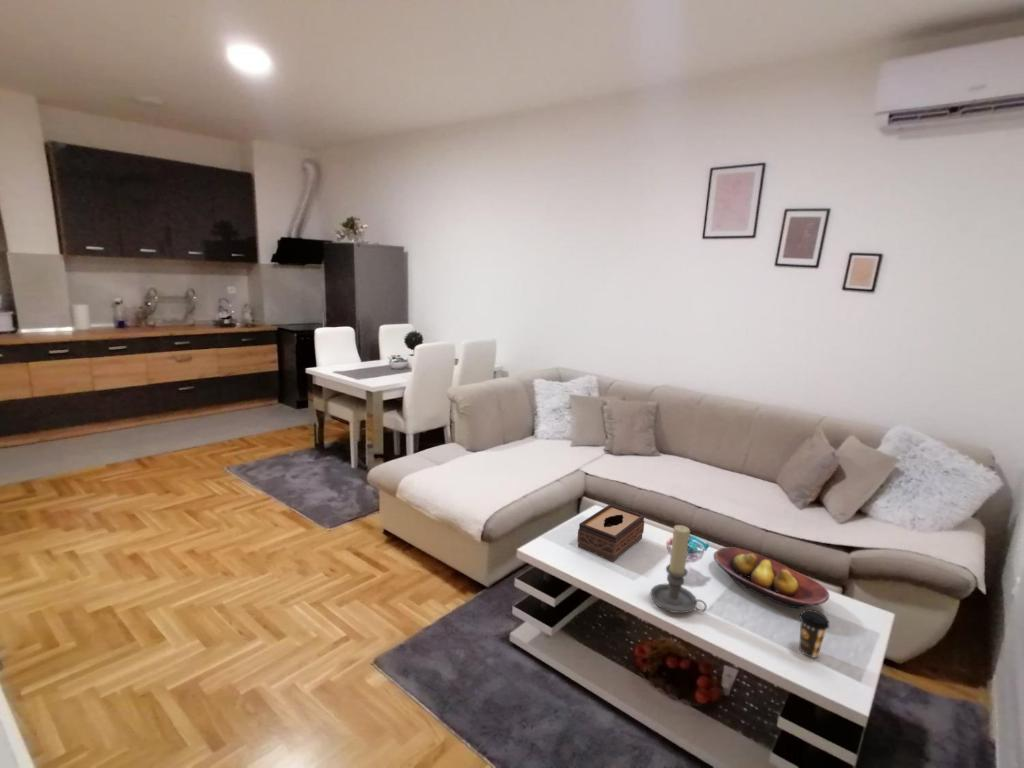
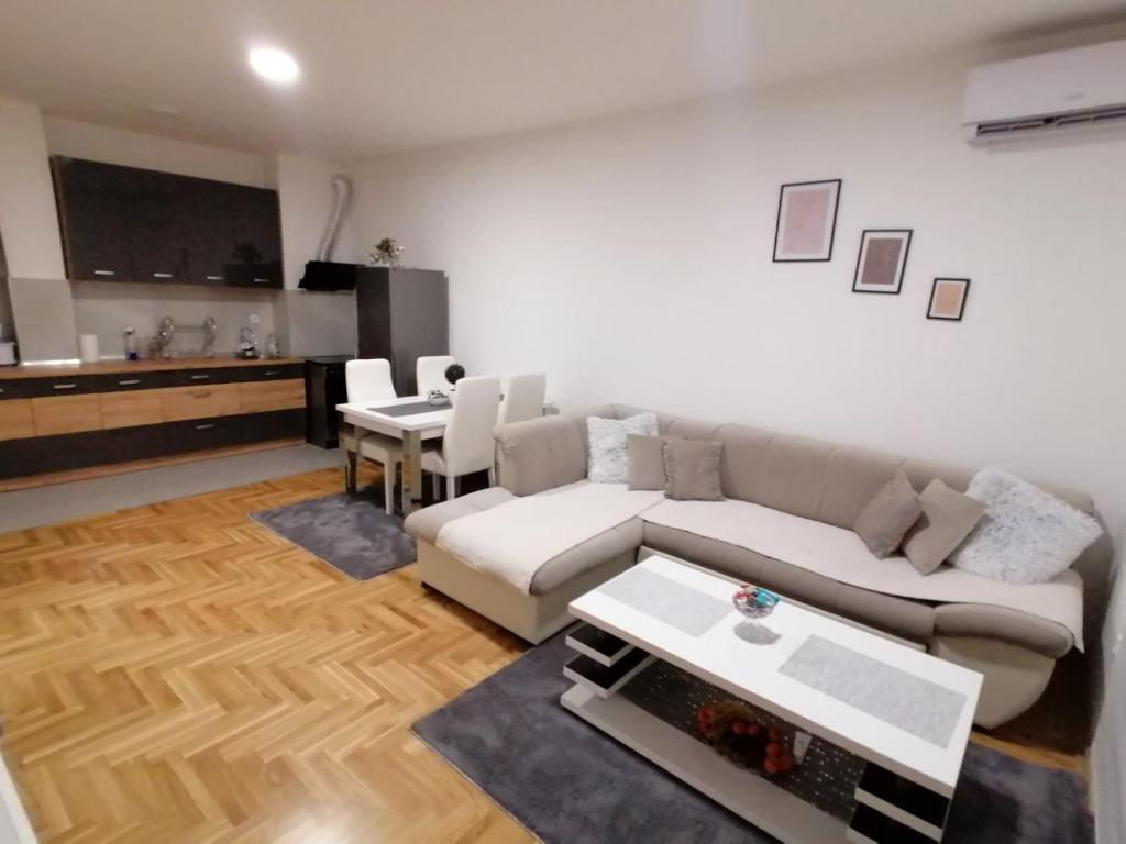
- coffee cup (811, 633)
- tissue box (611, 531)
- fruit bowl (767, 574)
- candle holder (682, 566)
